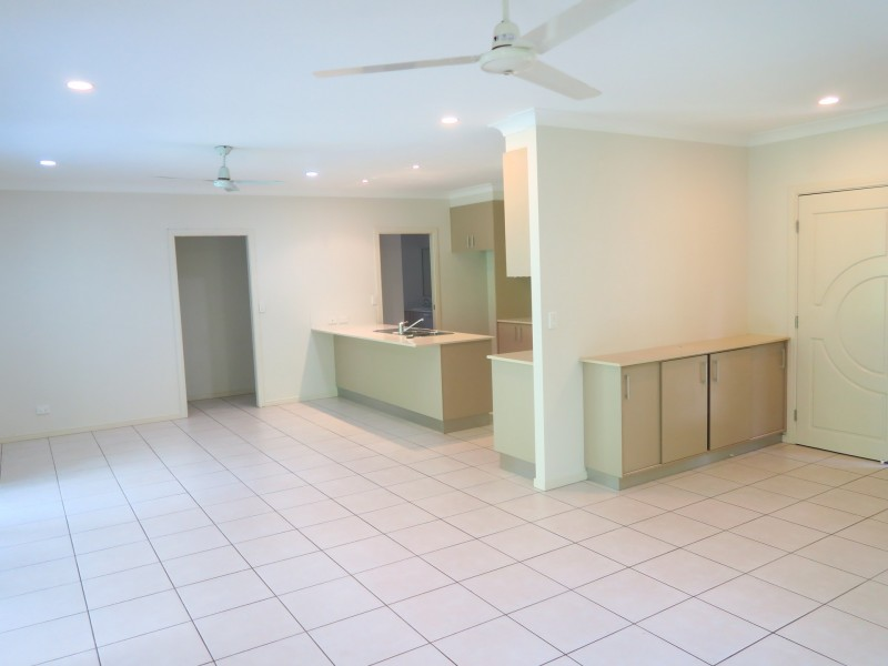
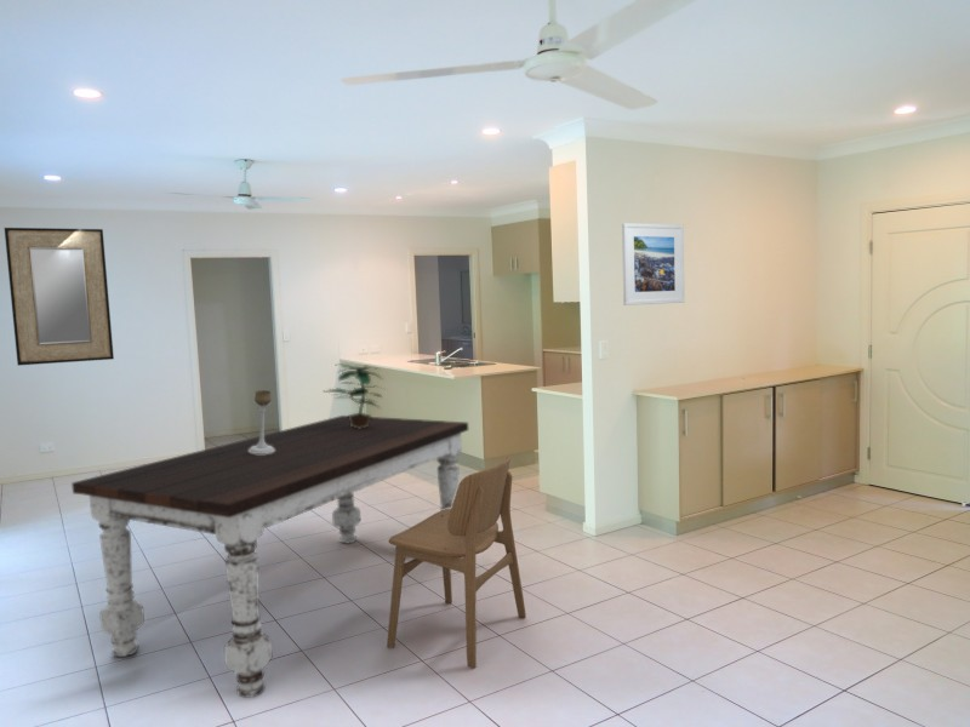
+ dining chair (455, 546)
+ home mirror (61, 296)
+ candle holder (261, 422)
+ potted plant (353, 395)
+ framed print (654, 264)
+ dining table (302, 513)
